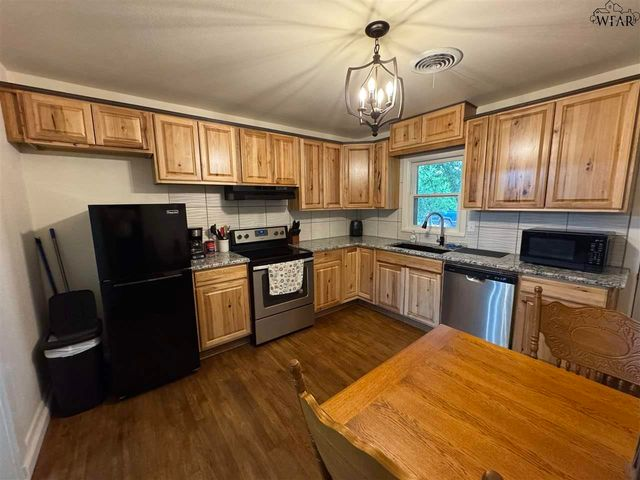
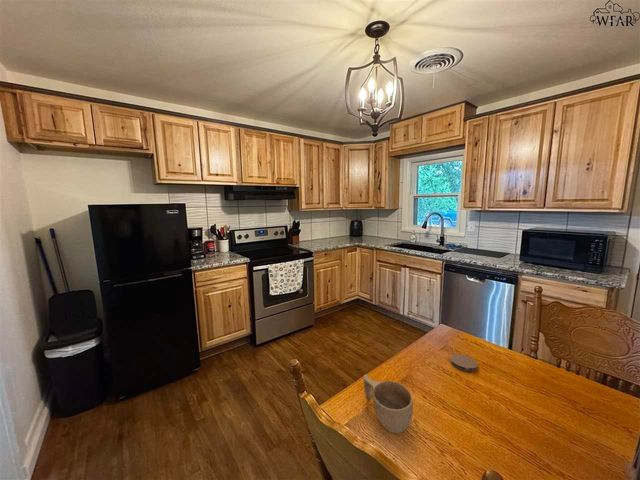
+ coaster (463, 362)
+ cup (385, 402)
